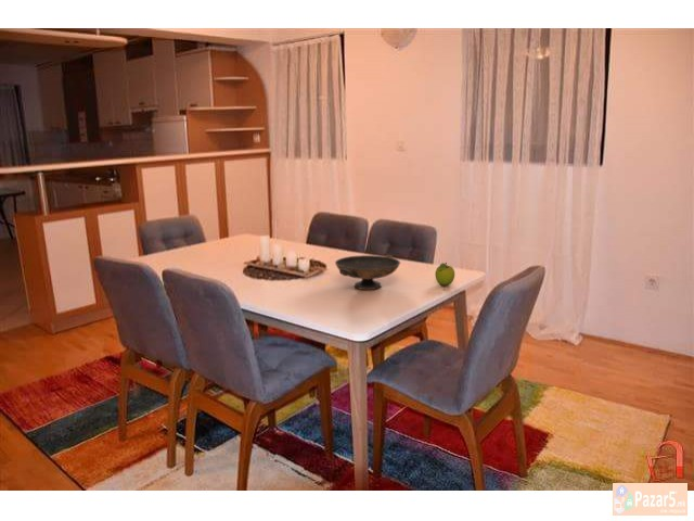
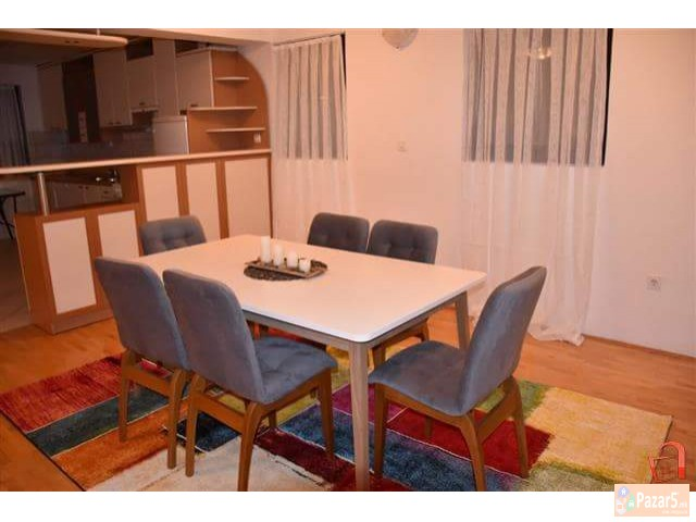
- fruit (444, 274)
- decorative bowl (368, 274)
